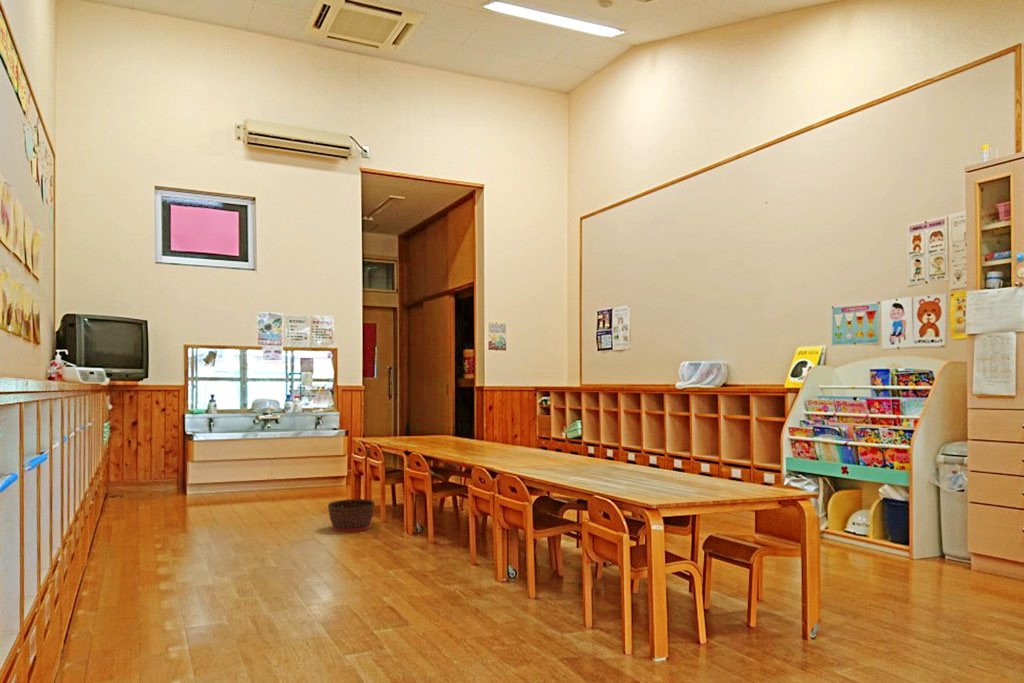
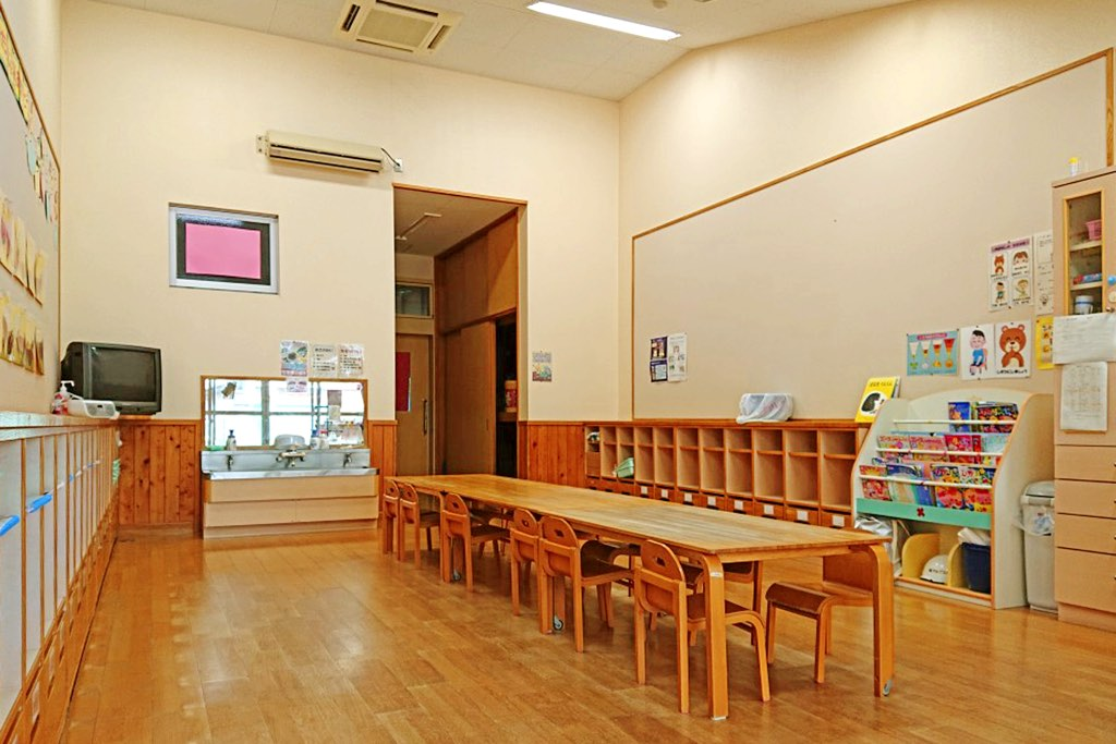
- basket (351, 515)
